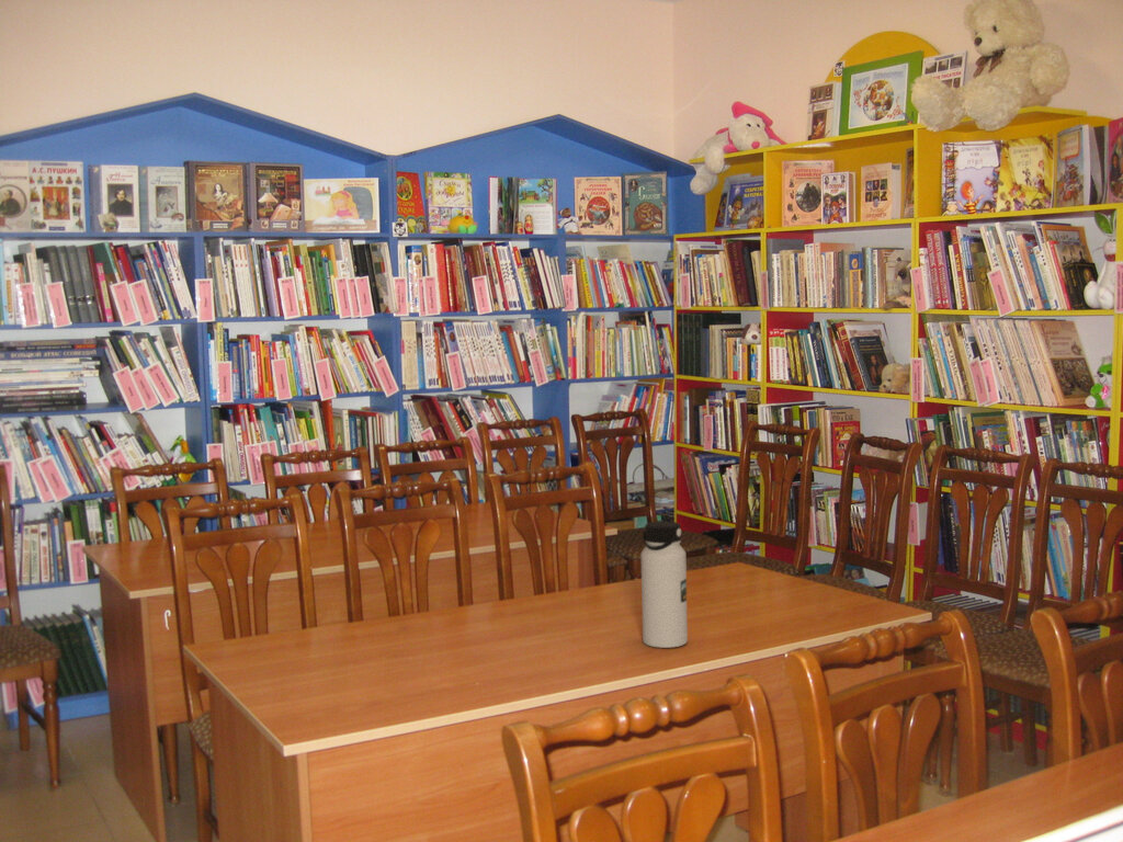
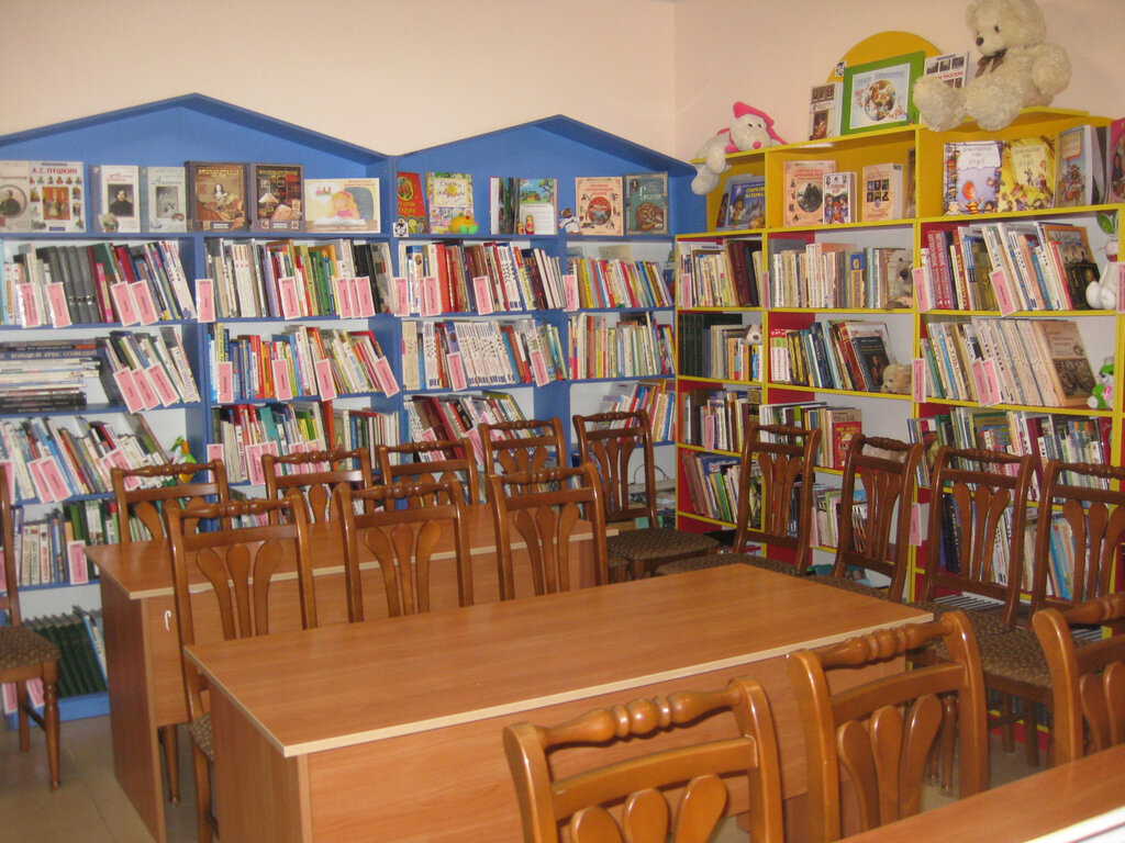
- water bottle (663, 582)
